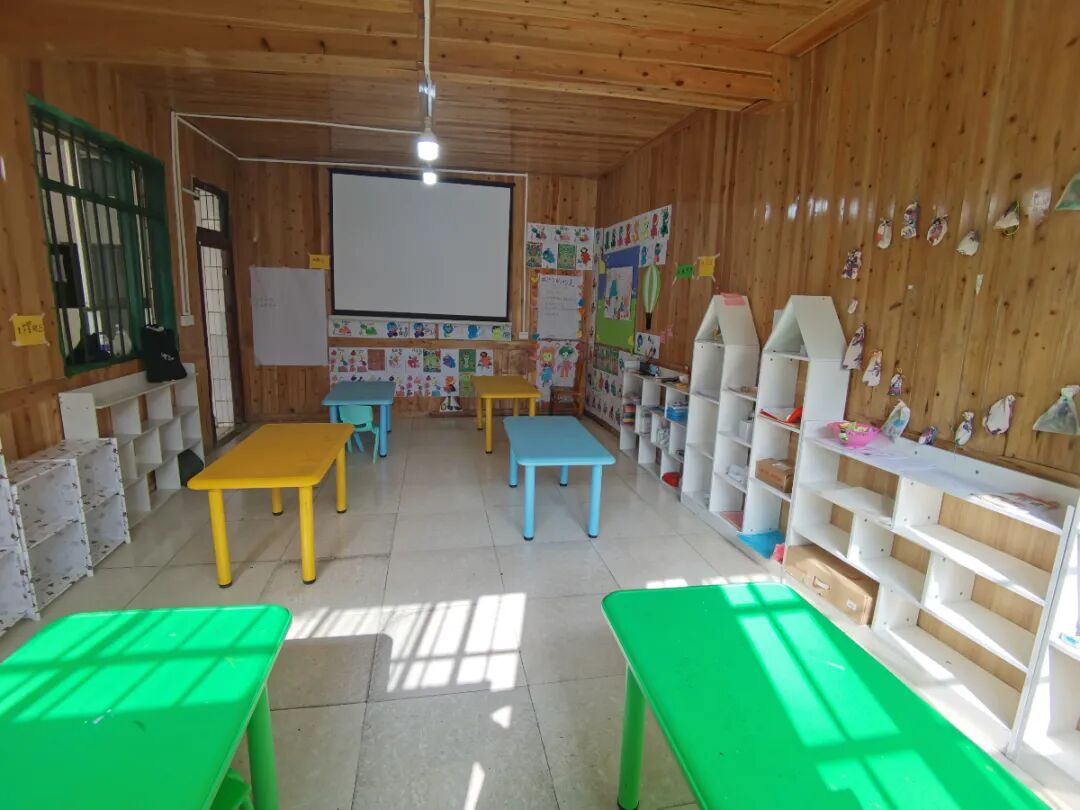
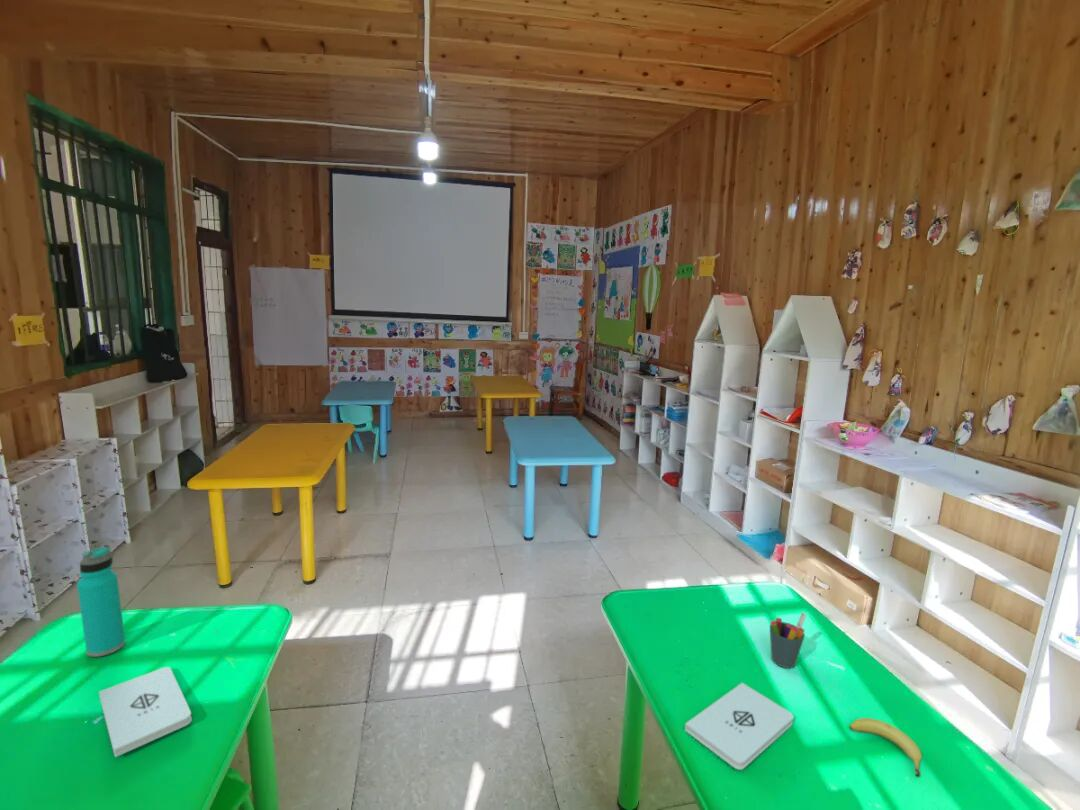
+ fruit (890, 740)
+ water bottle (100, 600)
+ notepad (741, 722)
+ notepad (144, 706)
+ pen holder (786, 638)
